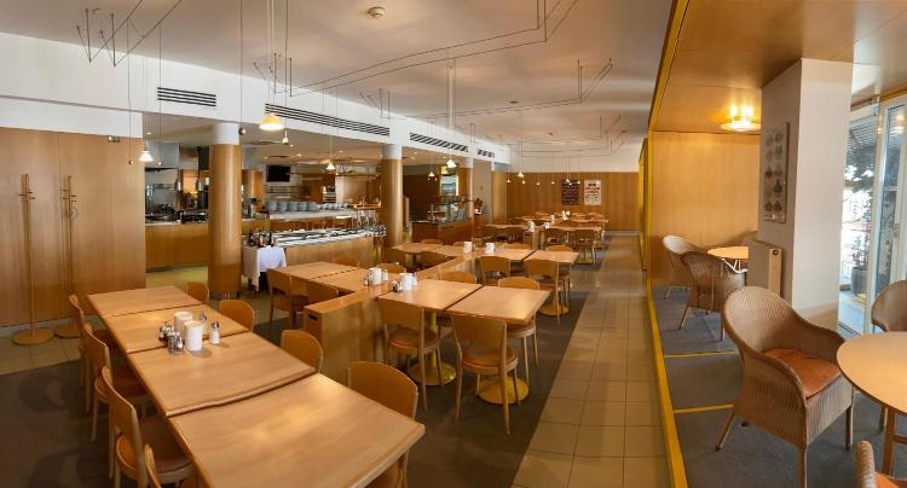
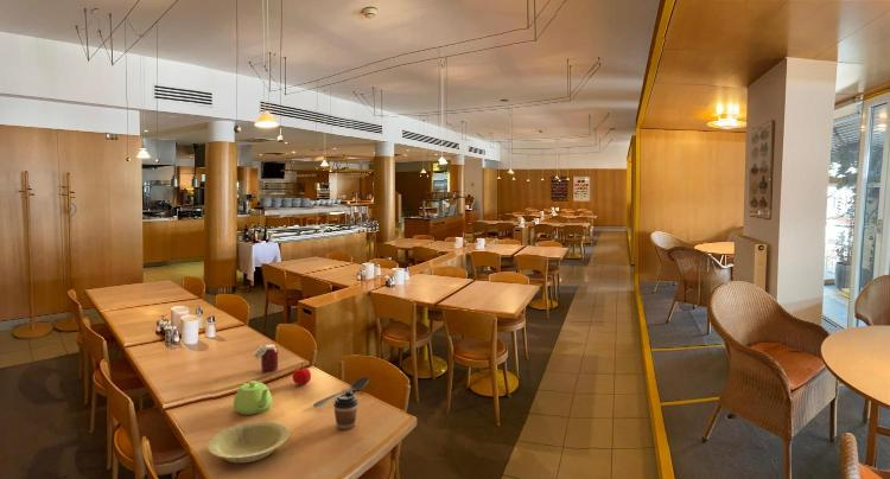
+ coffee cup (345, 409)
+ stirrer (342, 391)
+ teapot (254, 395)
+ fruit (301, 372)
+ jar (266, 358)
+ bowl (249, 445)
